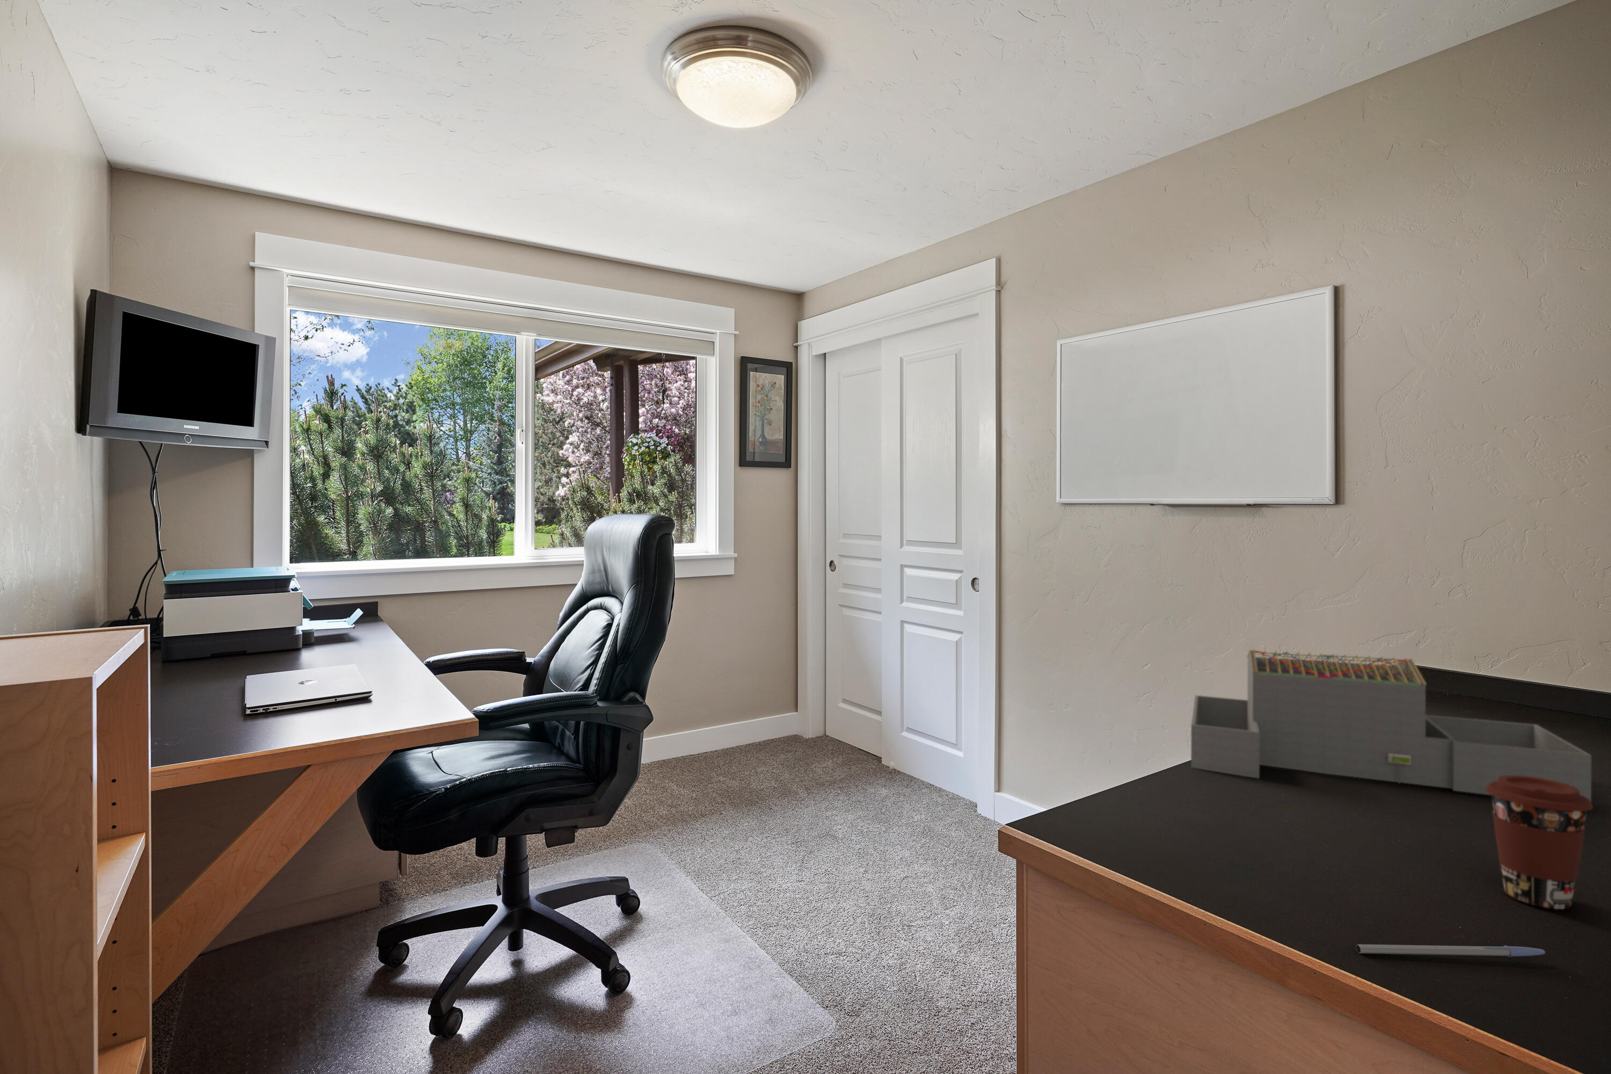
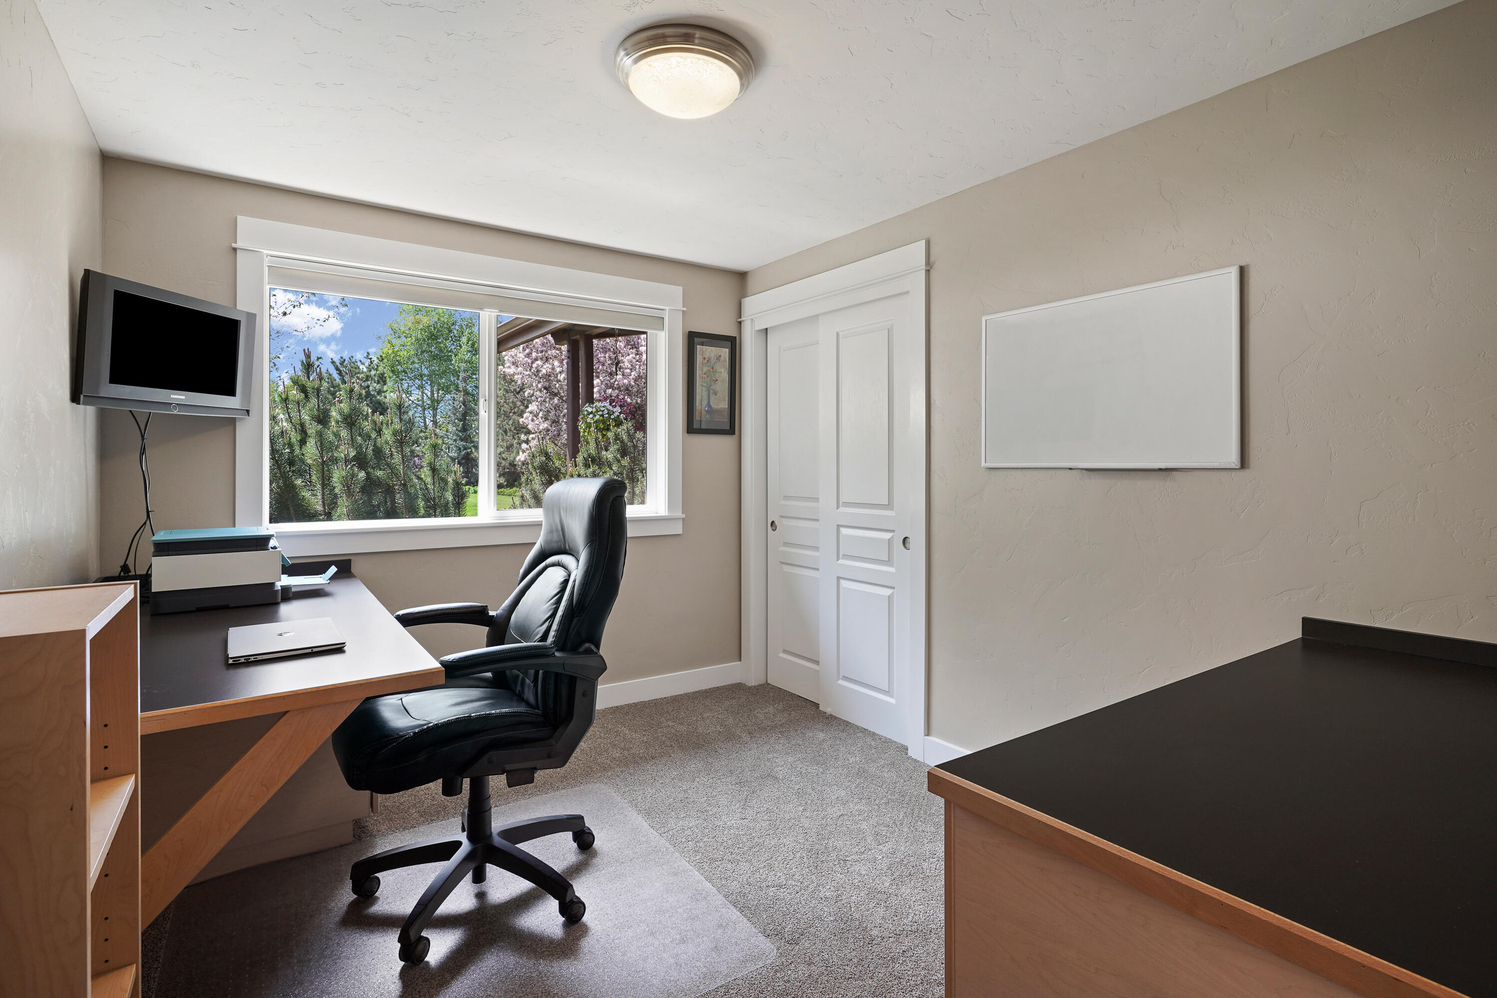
- coffee cup (1537, 840)
- architectural model (1364, 713)
- pen (1450, 949)
